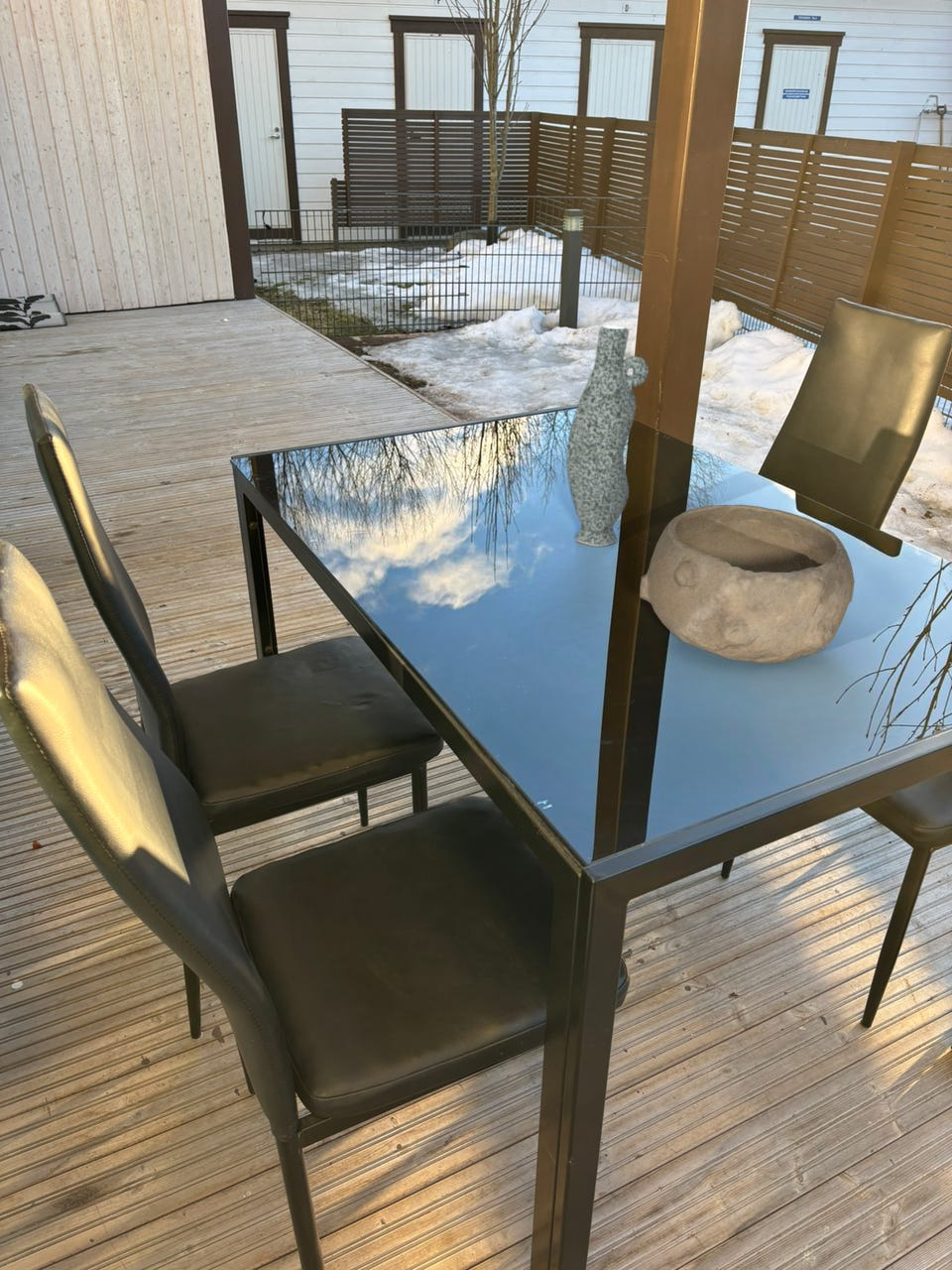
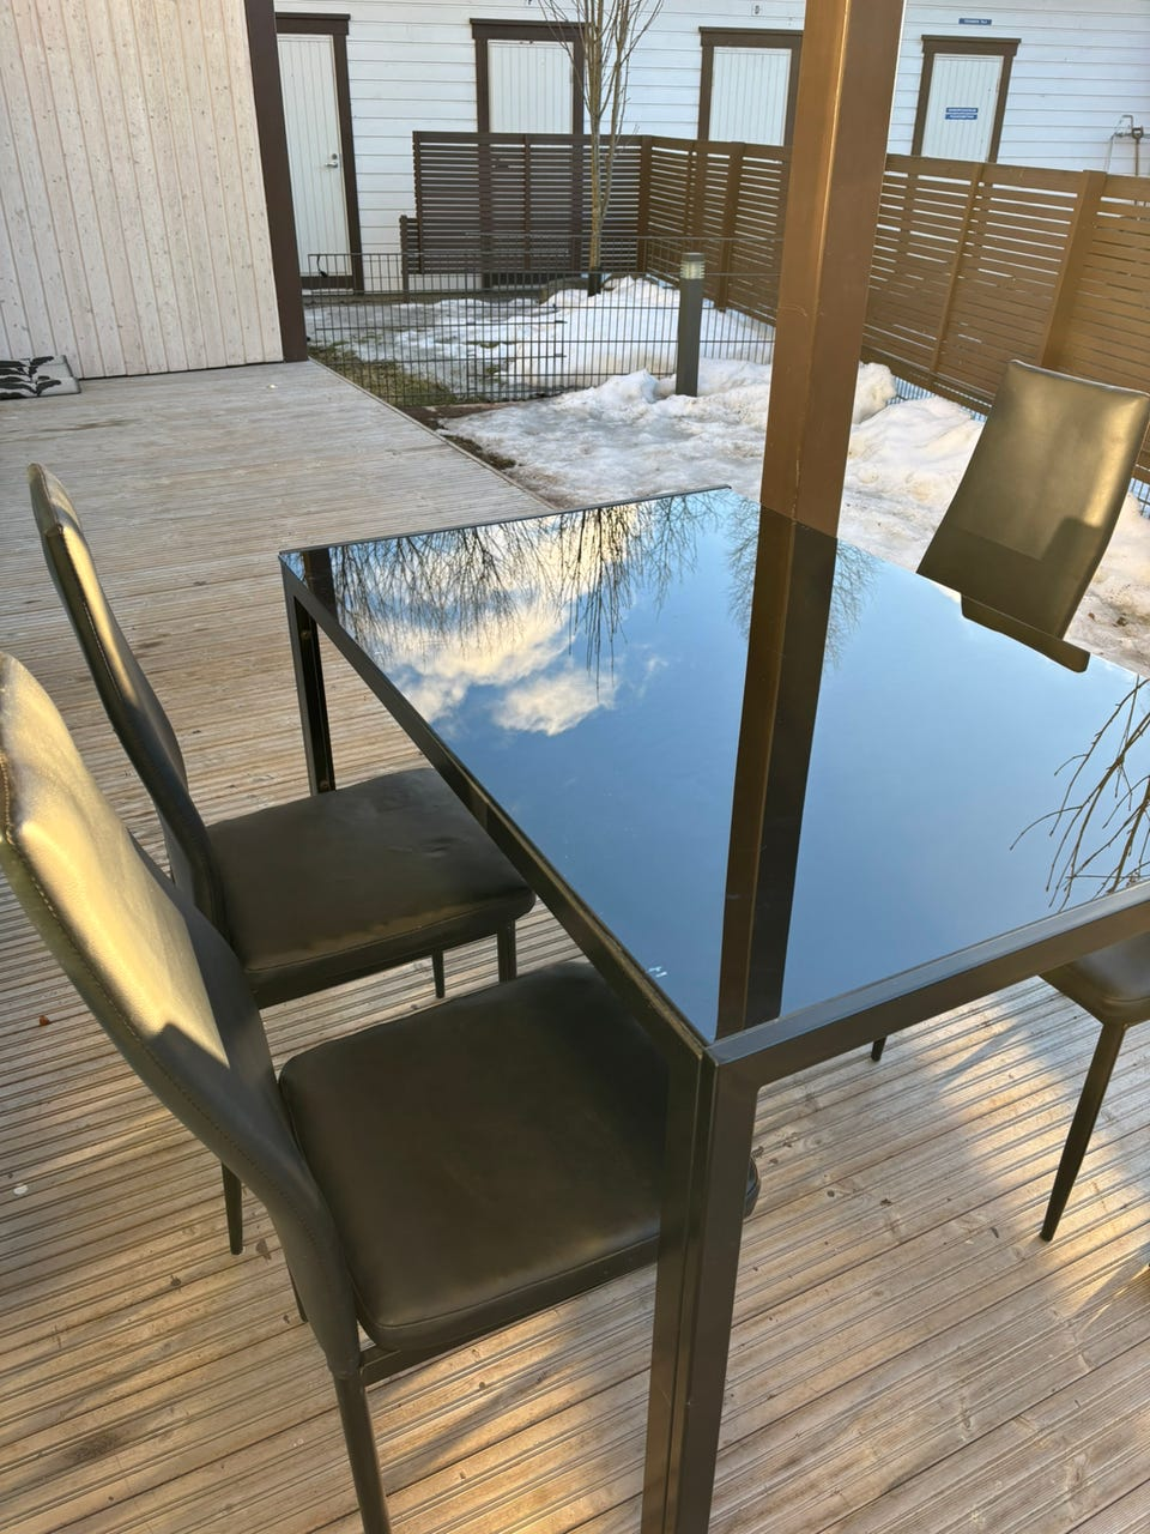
- vase (604, 439)
- bowl (748, 582)
